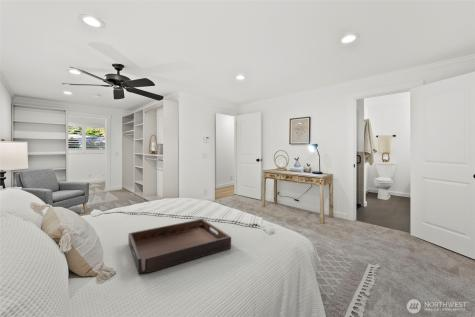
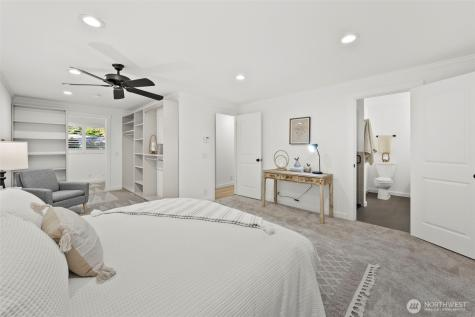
- serving tray (178, 240)
